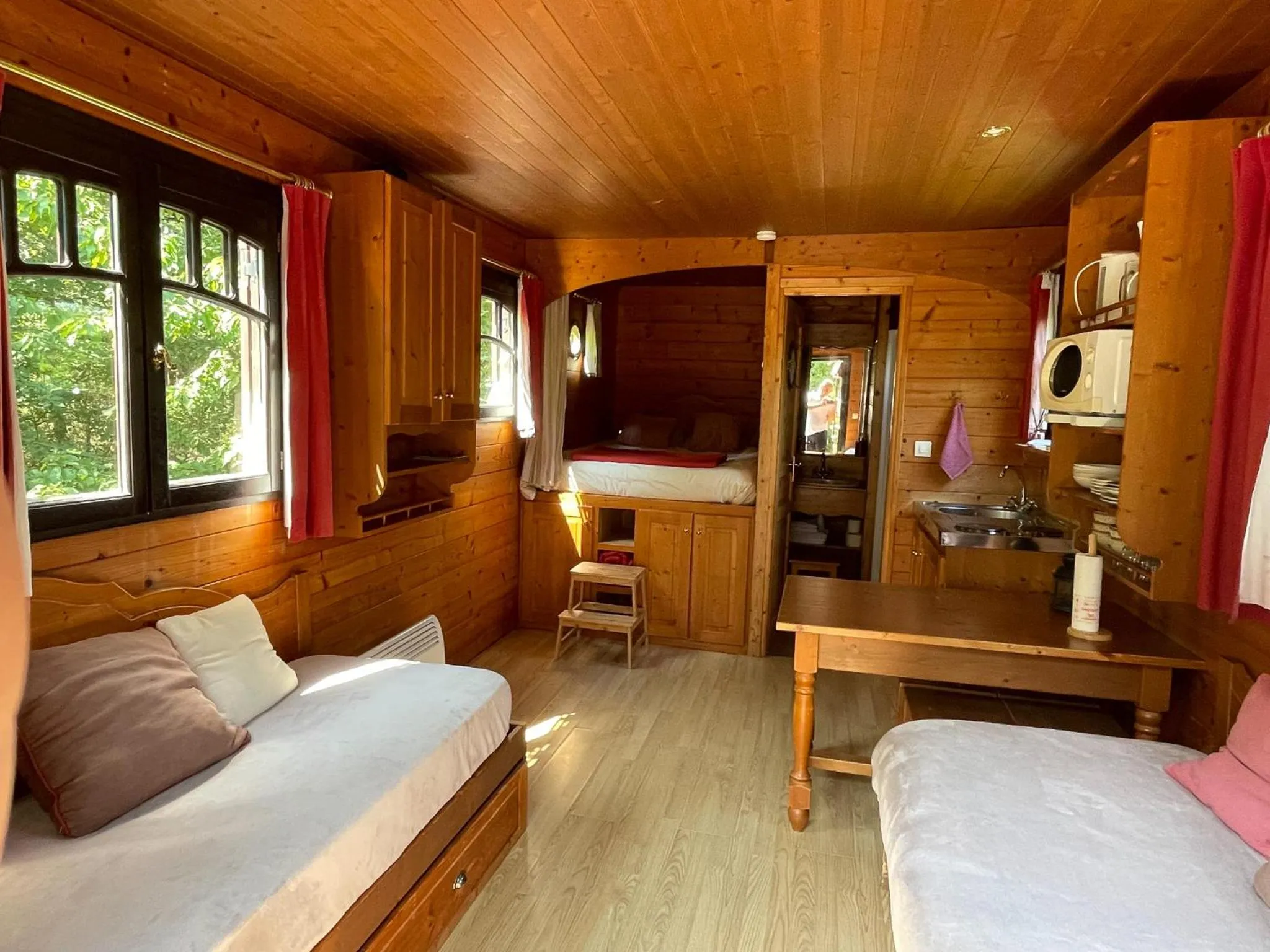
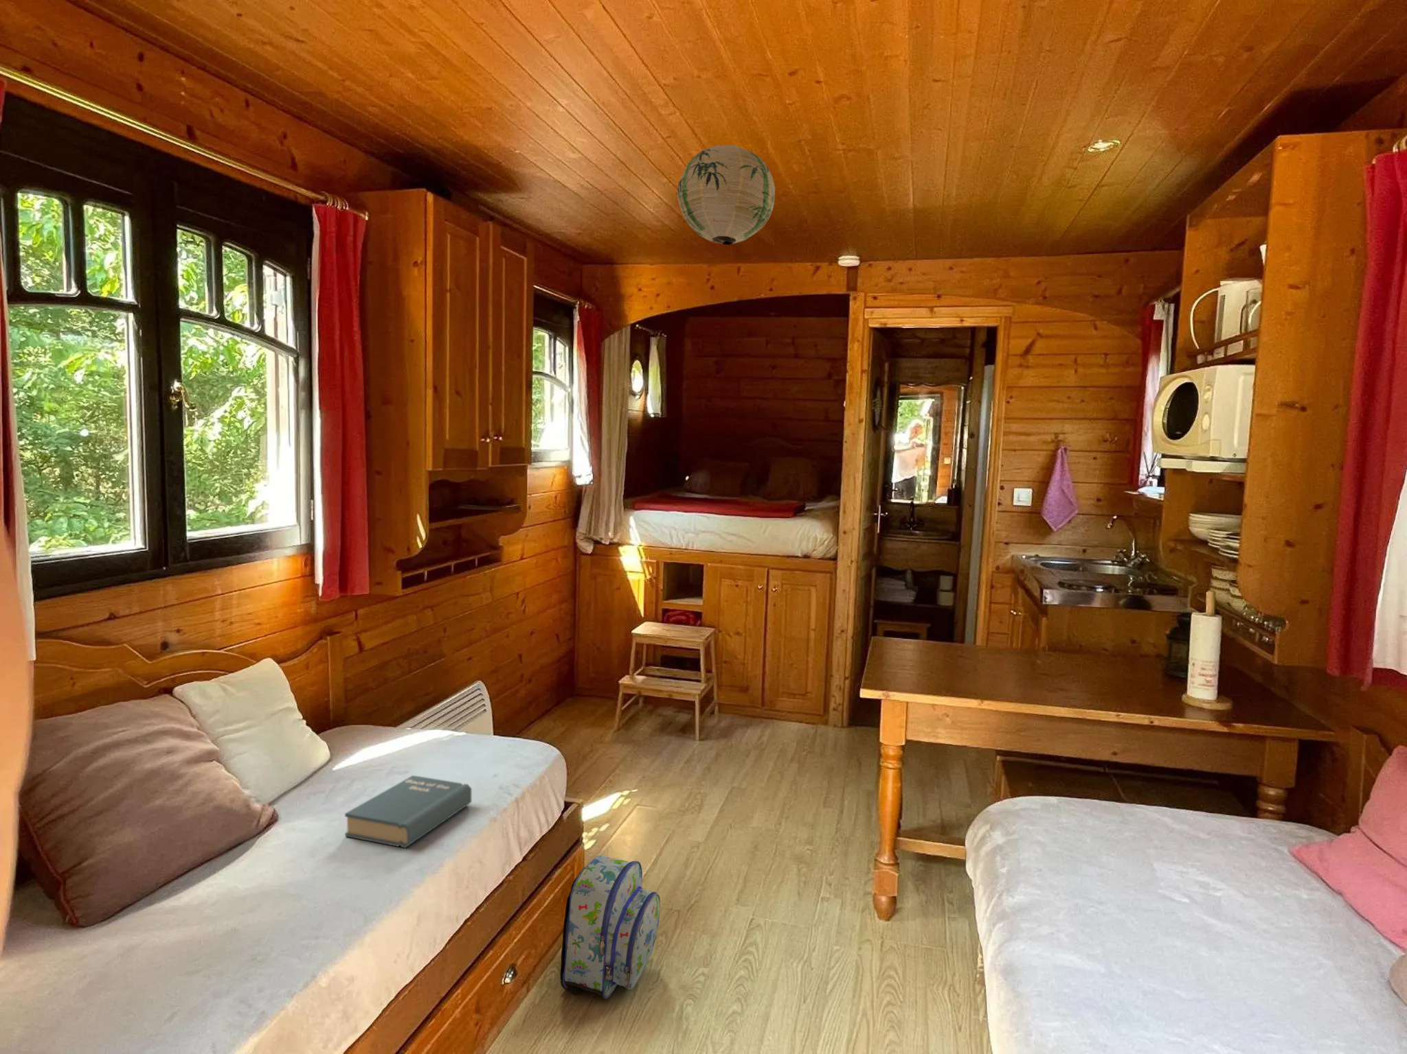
+ book (411, 809)
+ paper lantern (726, 196)
+ backpack (614, 920)
